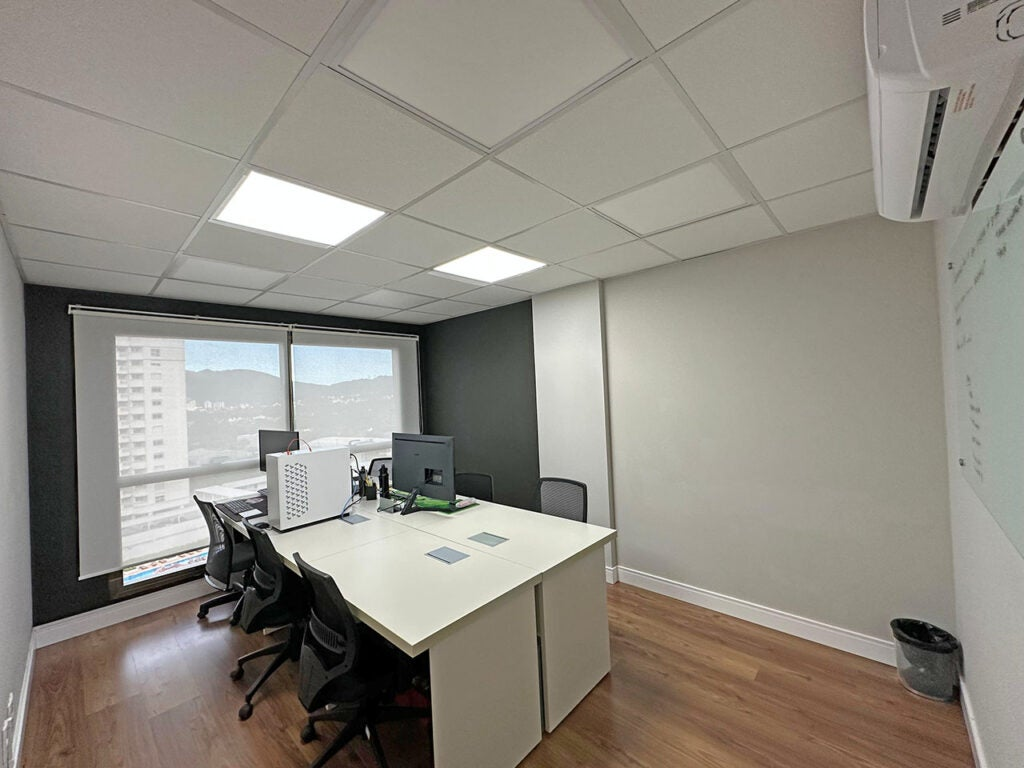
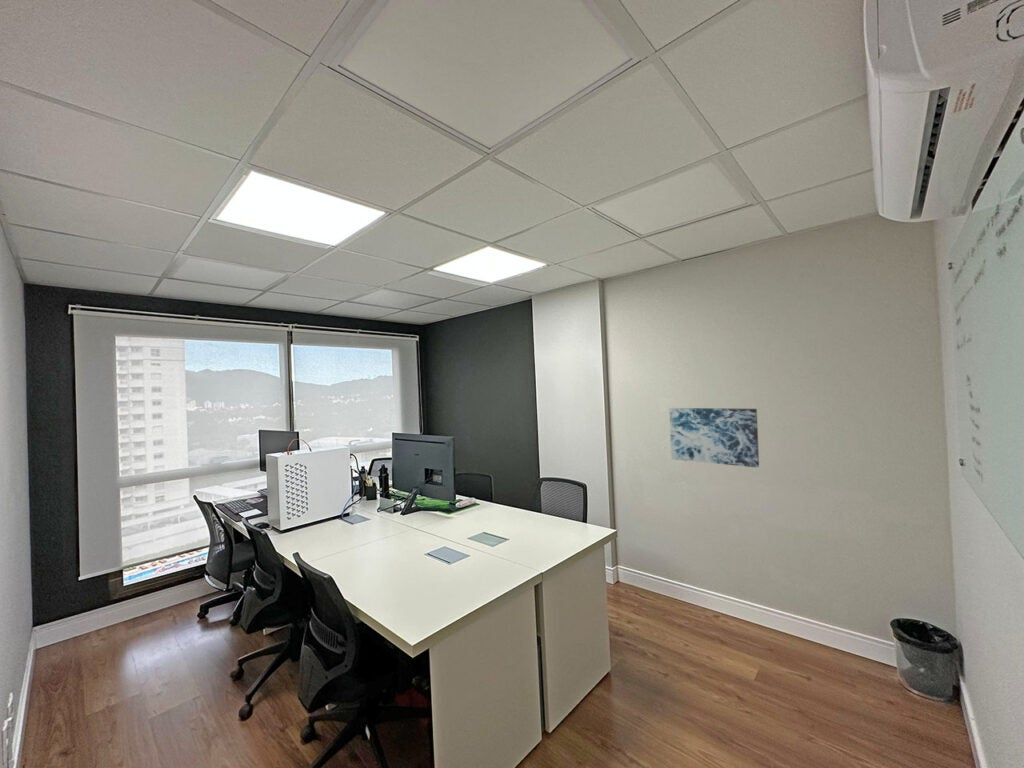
+ wall art (711, 435)
